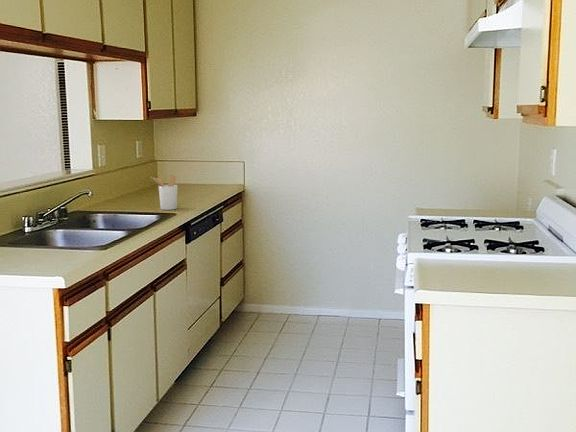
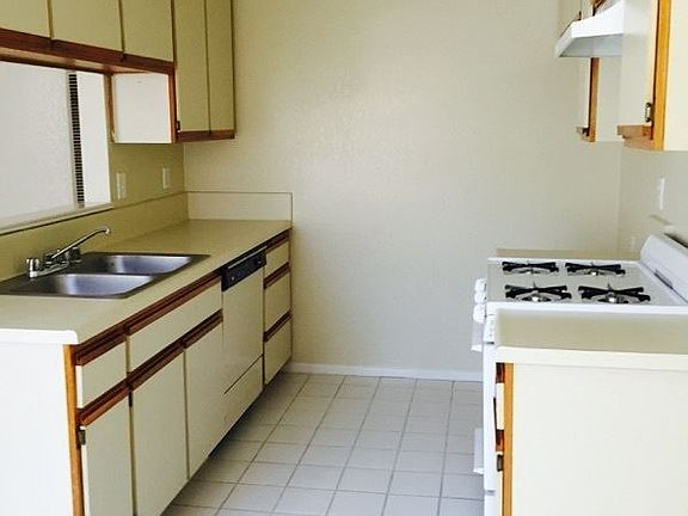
- utensil holder (163, 191)
